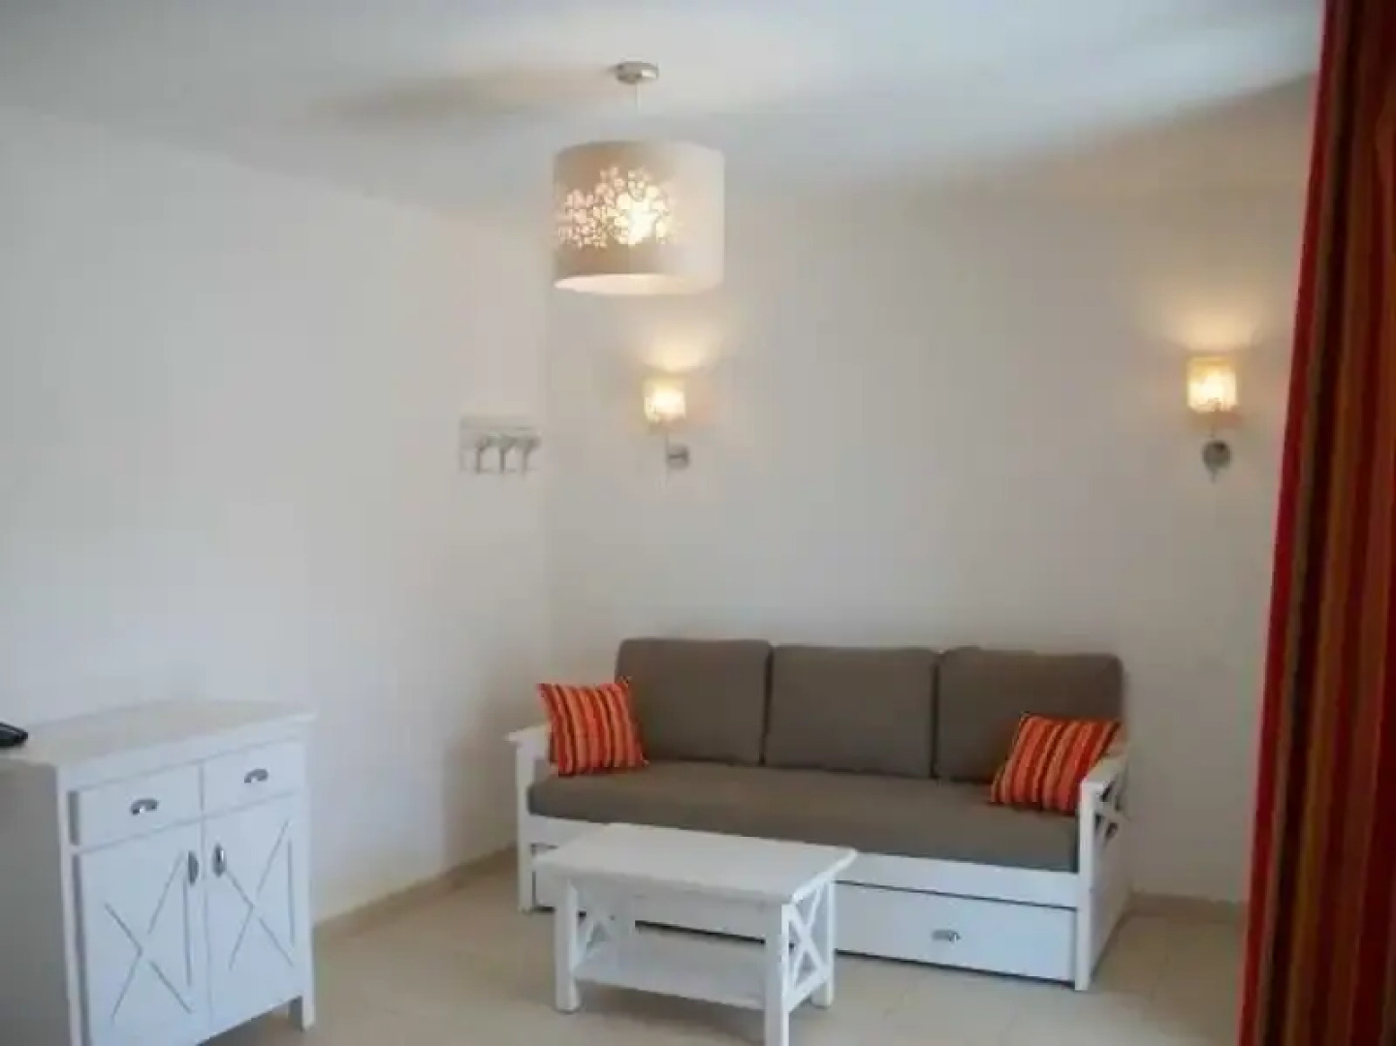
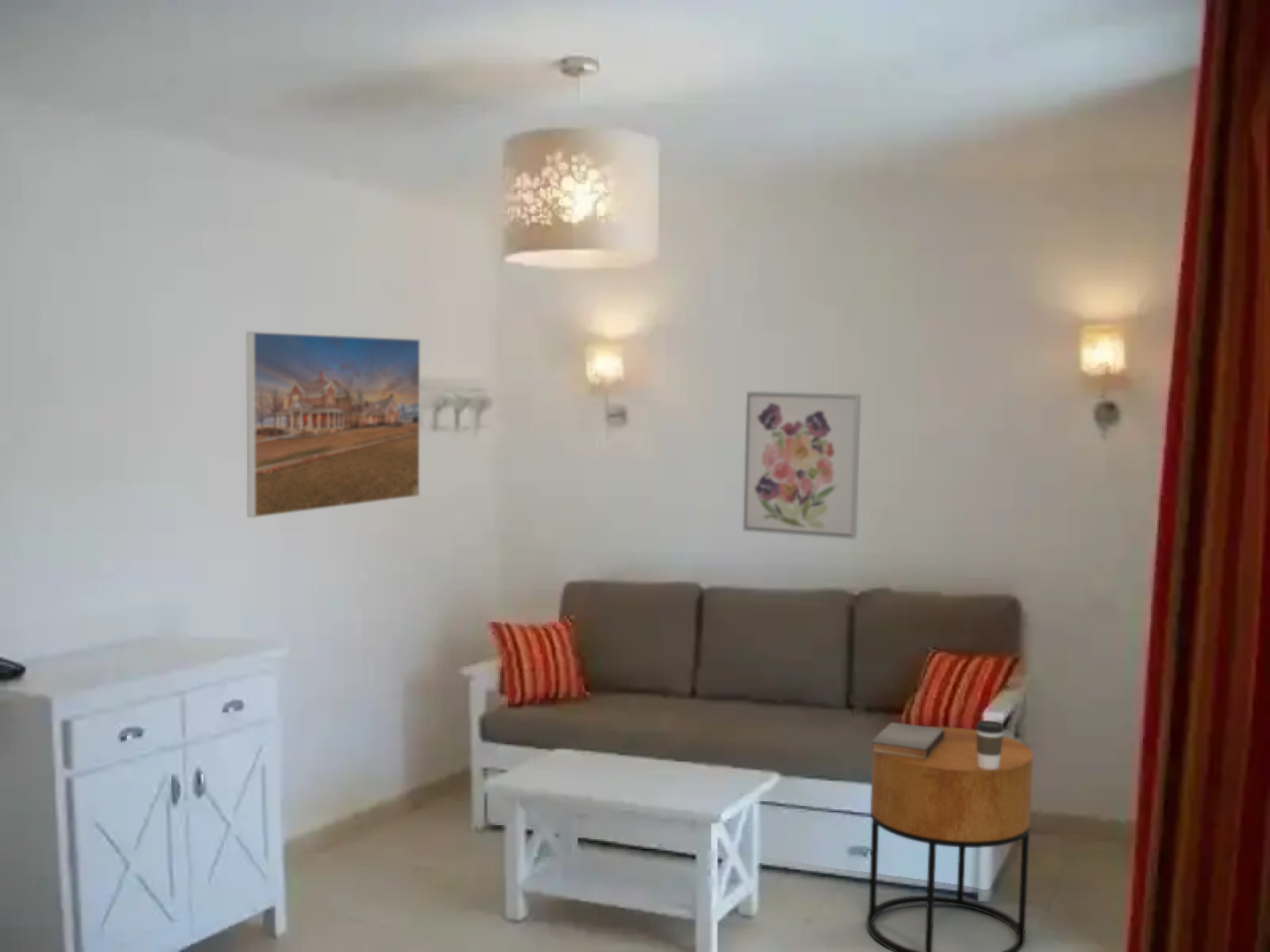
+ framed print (340, 420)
+ side table (948, 839)
+ wall art (800, 464)
+ book (908, 739)
+ coffee cup (989, 744)
